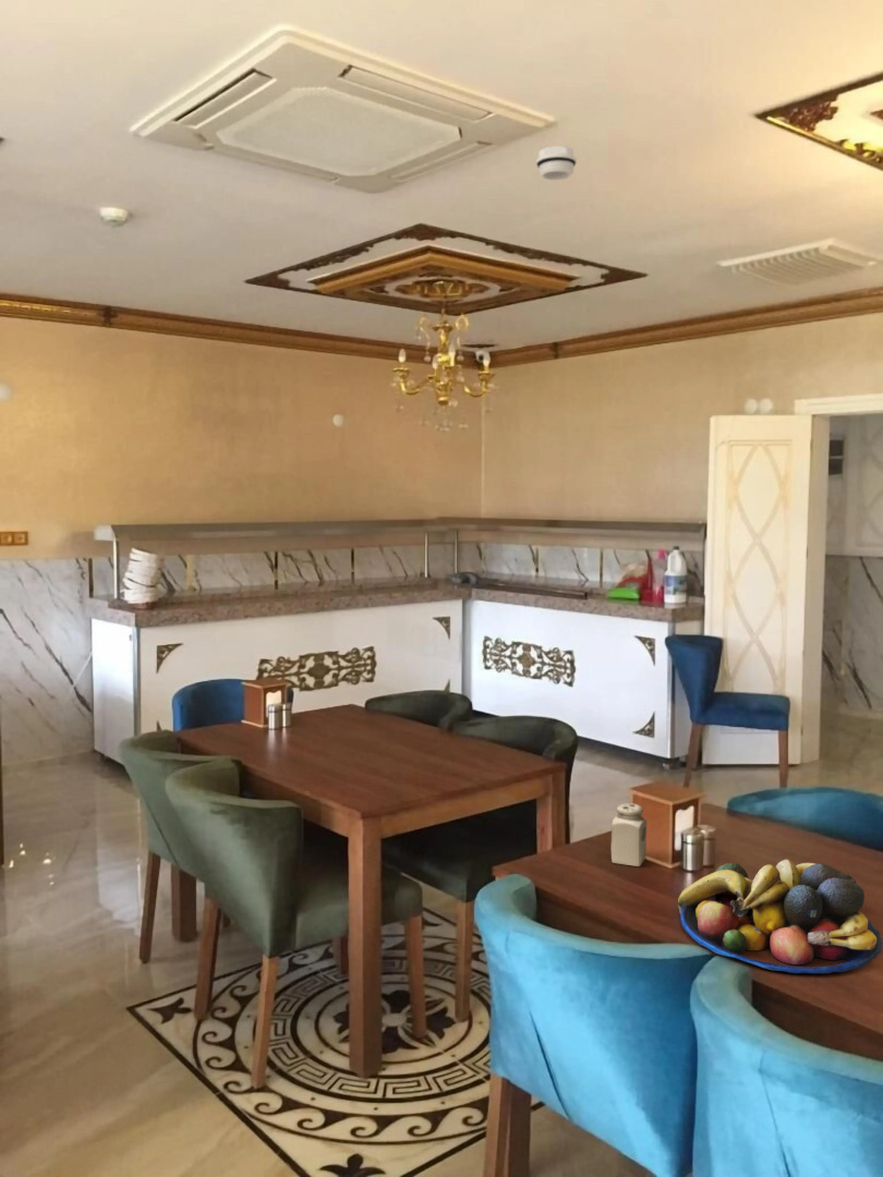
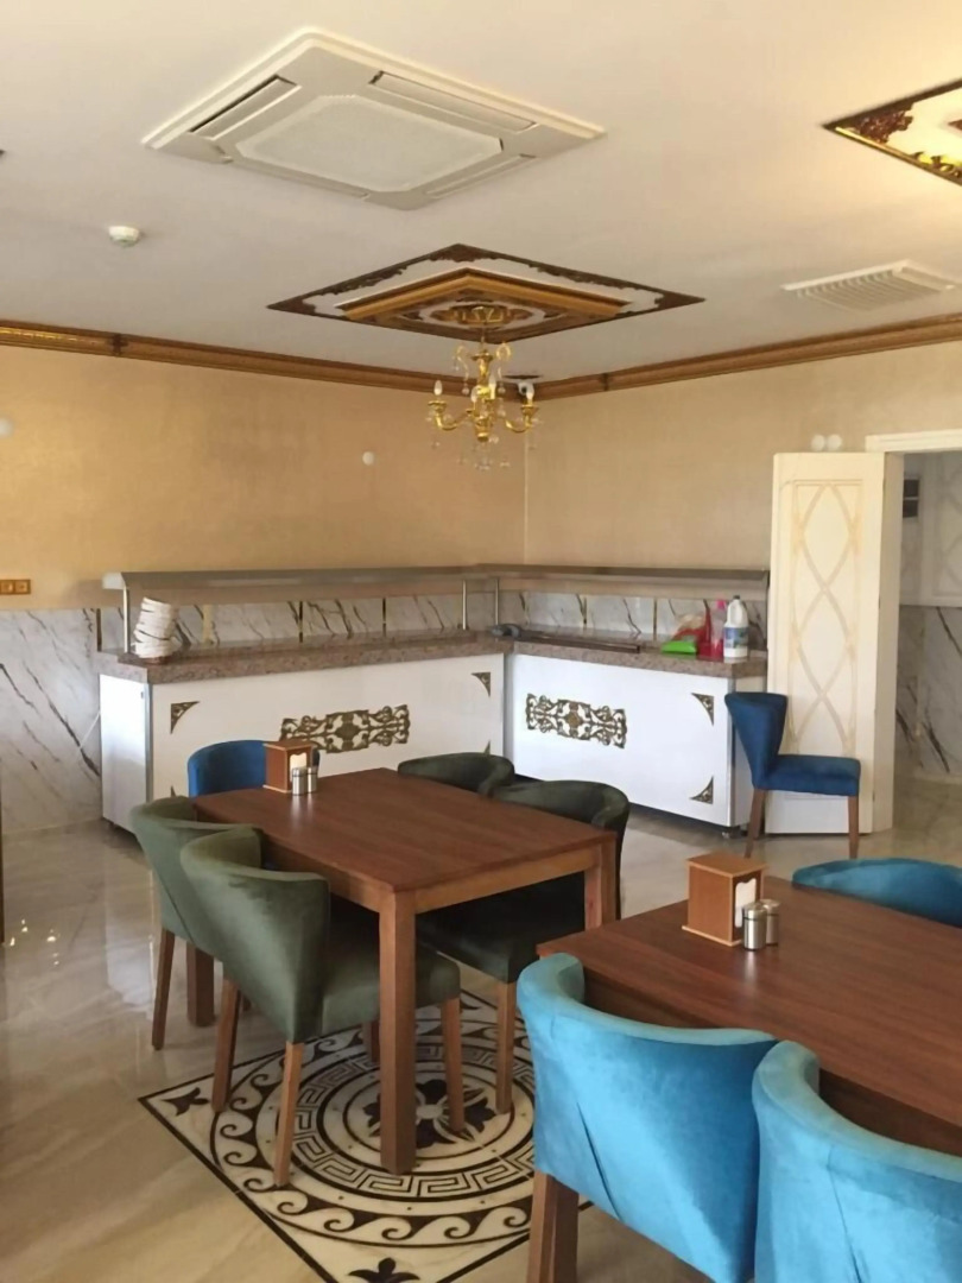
- smoke detector (556, 163)
- fruit bowl (777, 896)
- salt shaker (629, 833)
